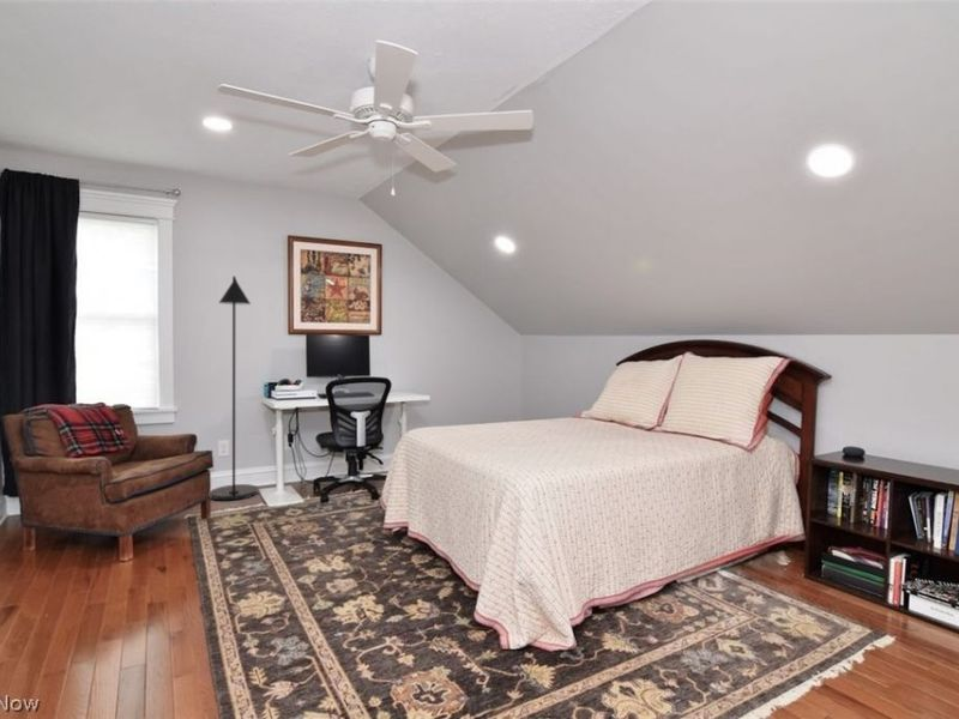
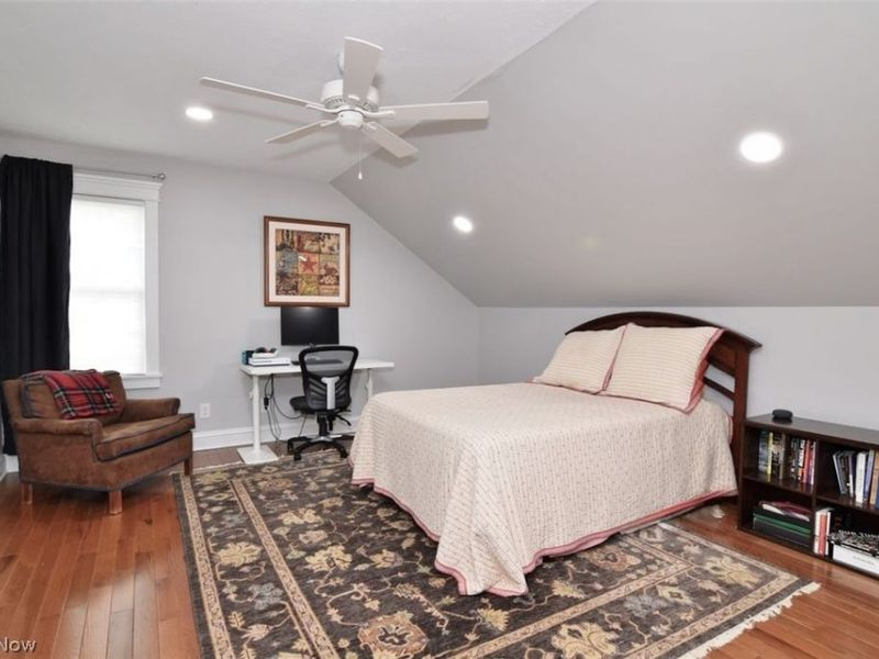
- floor lamp (234, 386)
